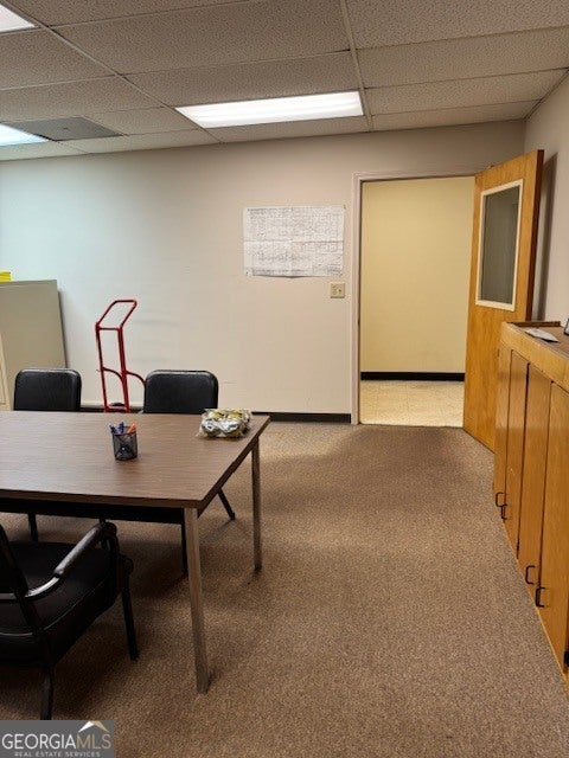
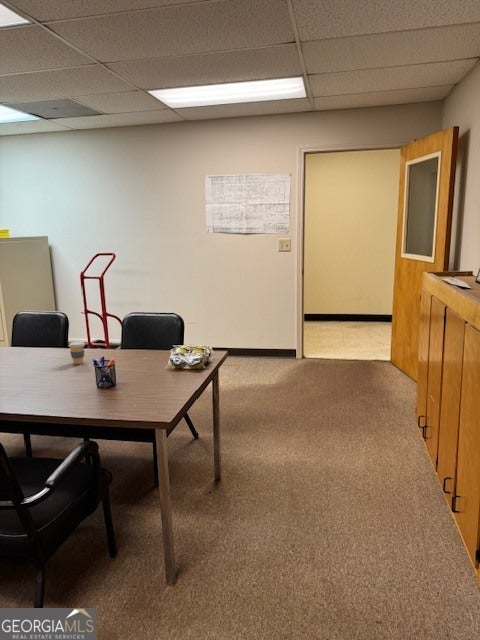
+ coffee cup (77, 353)
